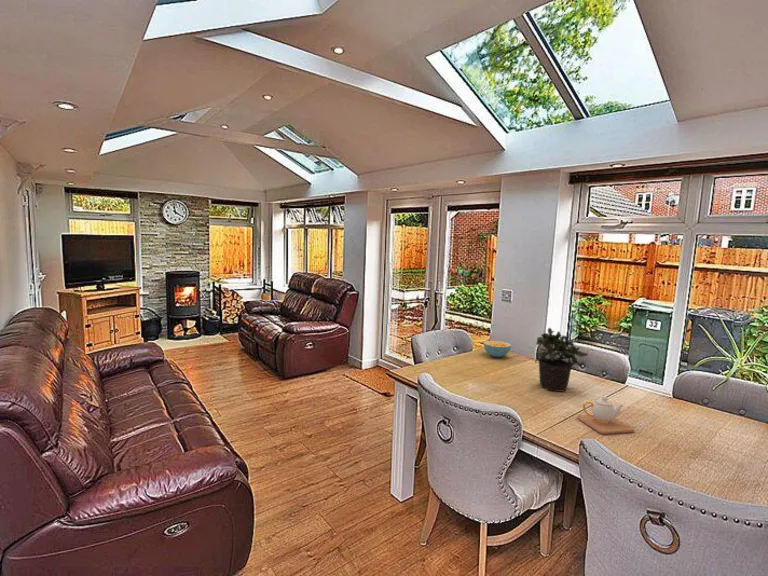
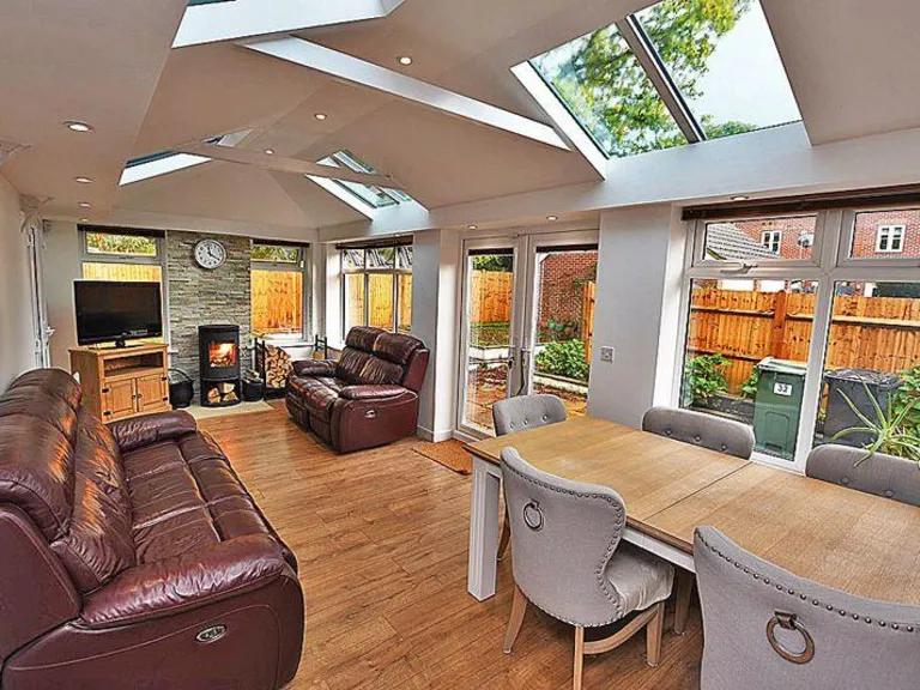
- cereal bowl (496, 350)
- potted plant (553, 357)
- teapot (605, 411)
